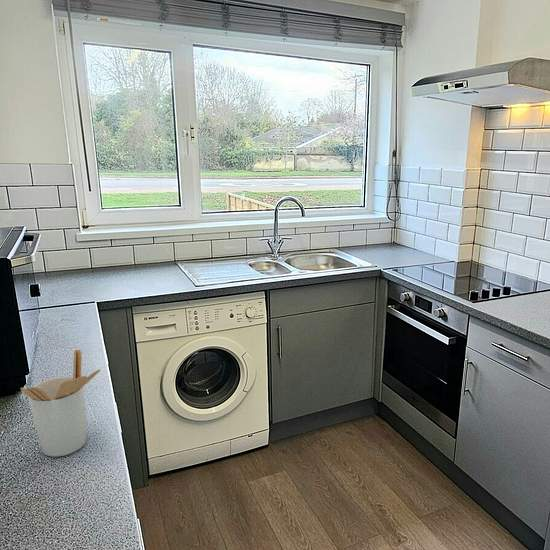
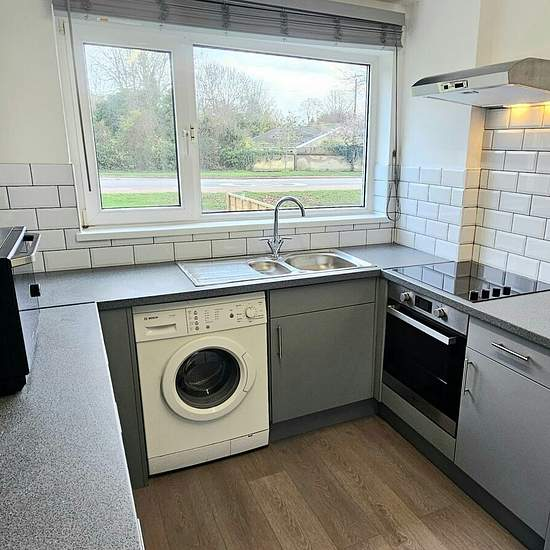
- utensil holder (67, 406)
